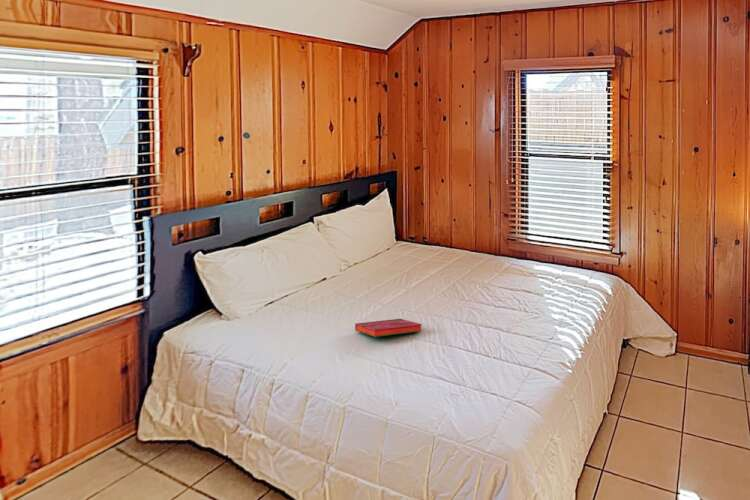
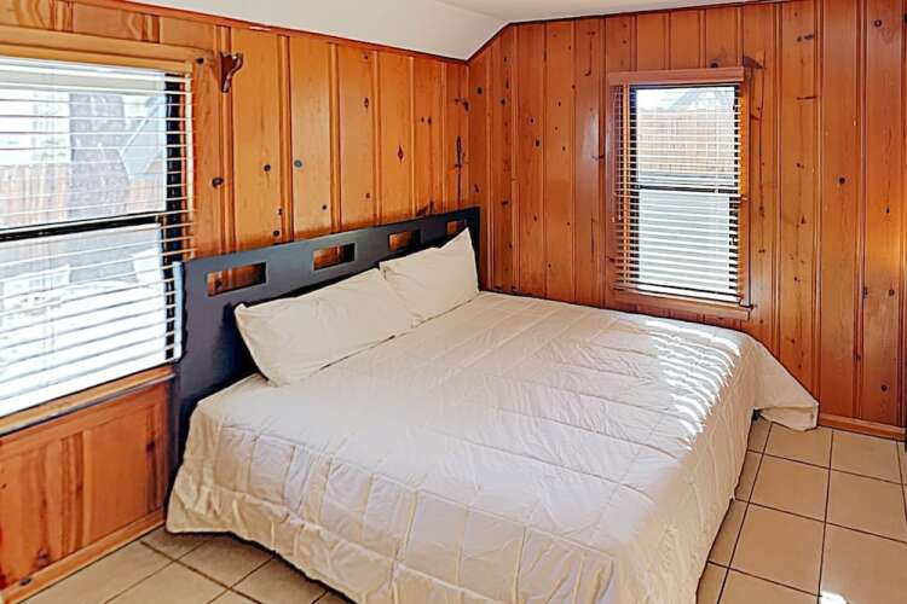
- hardback book (388, 327)
